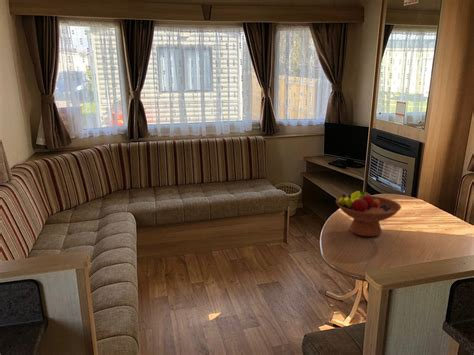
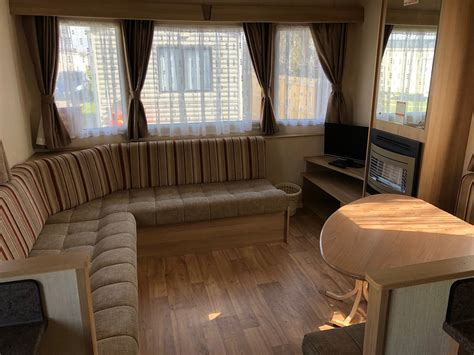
- fruit bowl (367, 212)
